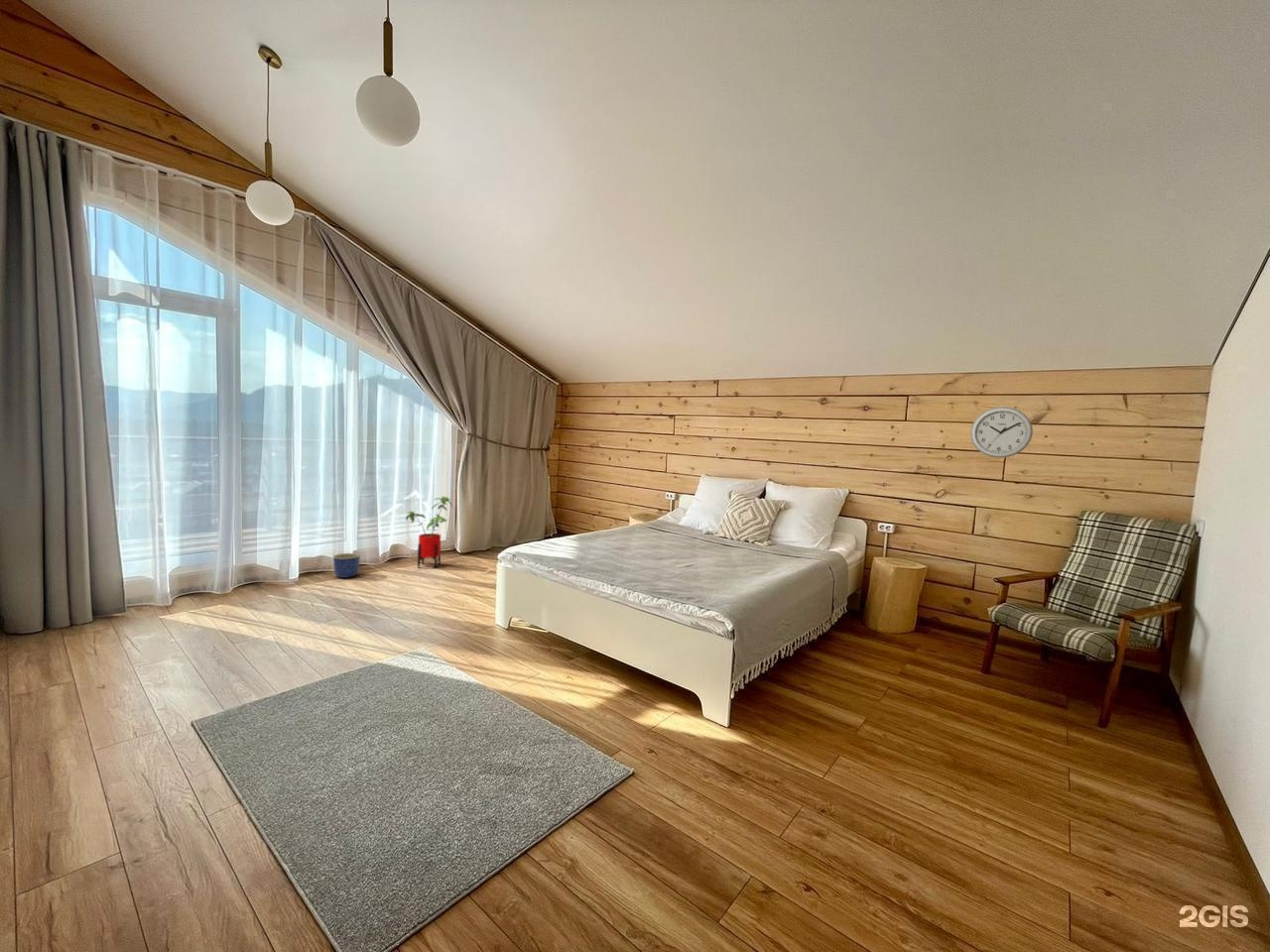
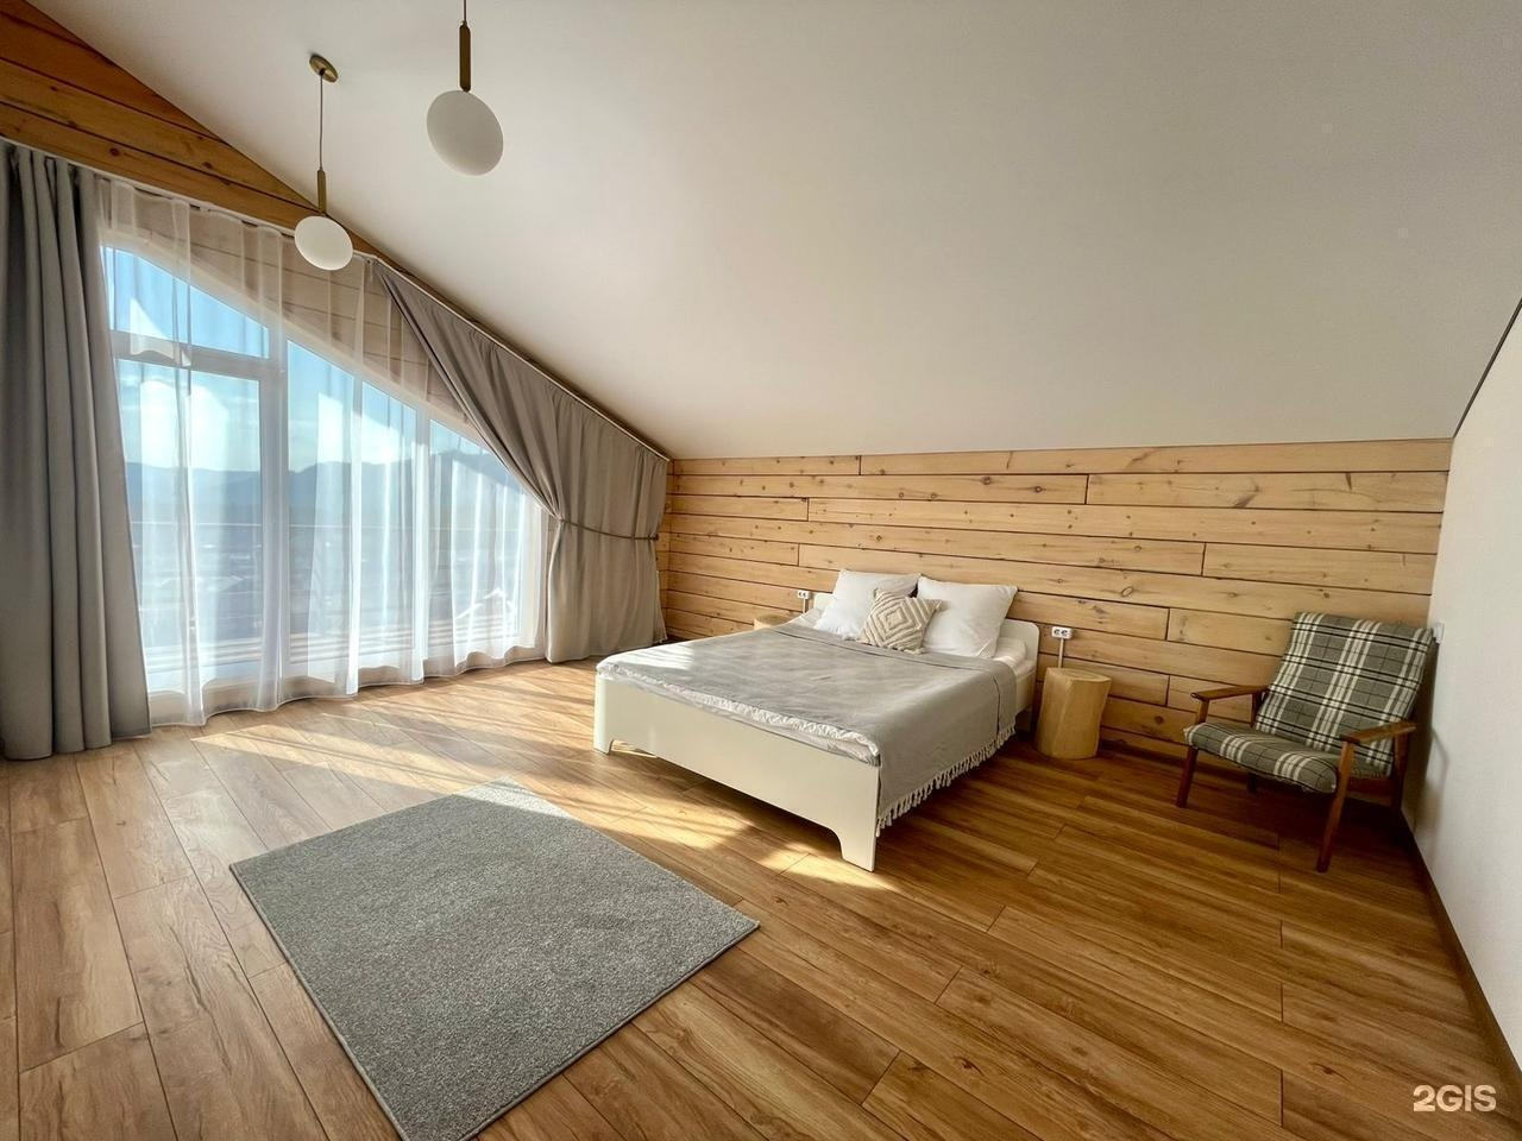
- wall clock (1000, 432)
- house plant (433, 531)
- planter (346, 565)
